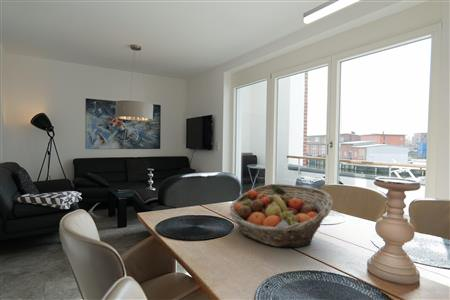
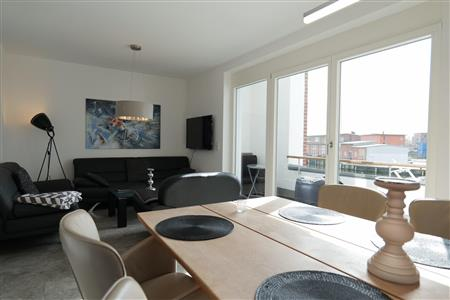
- fruit basket (277, 211)
